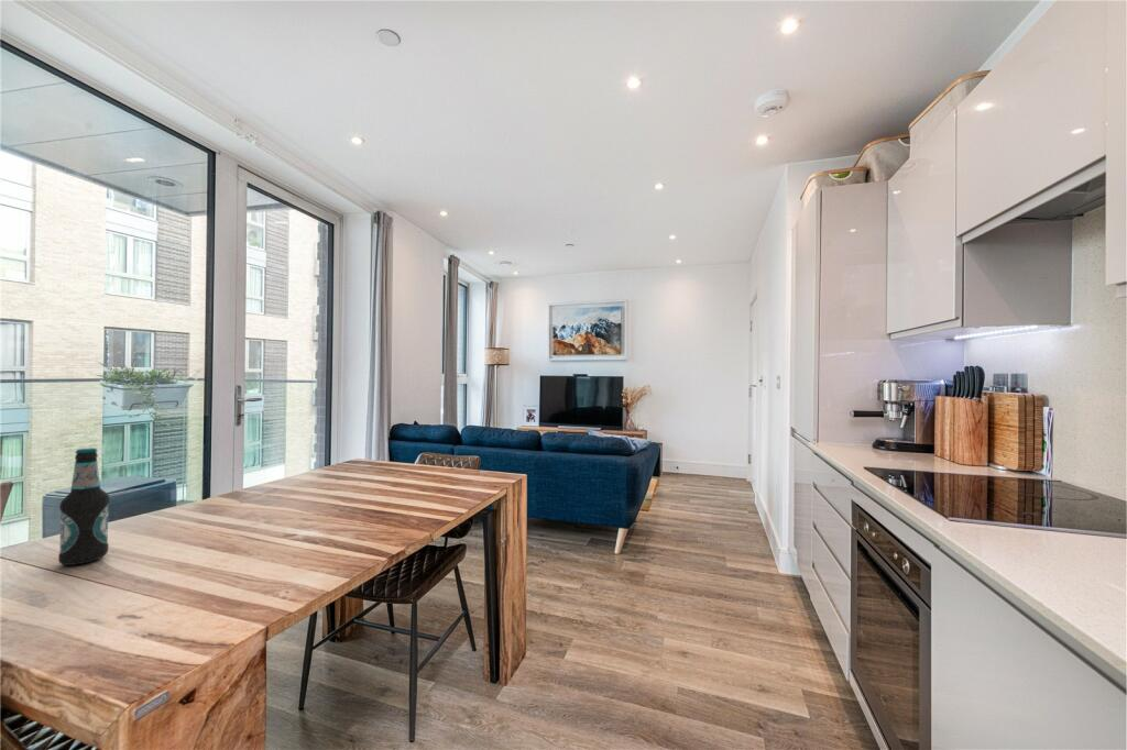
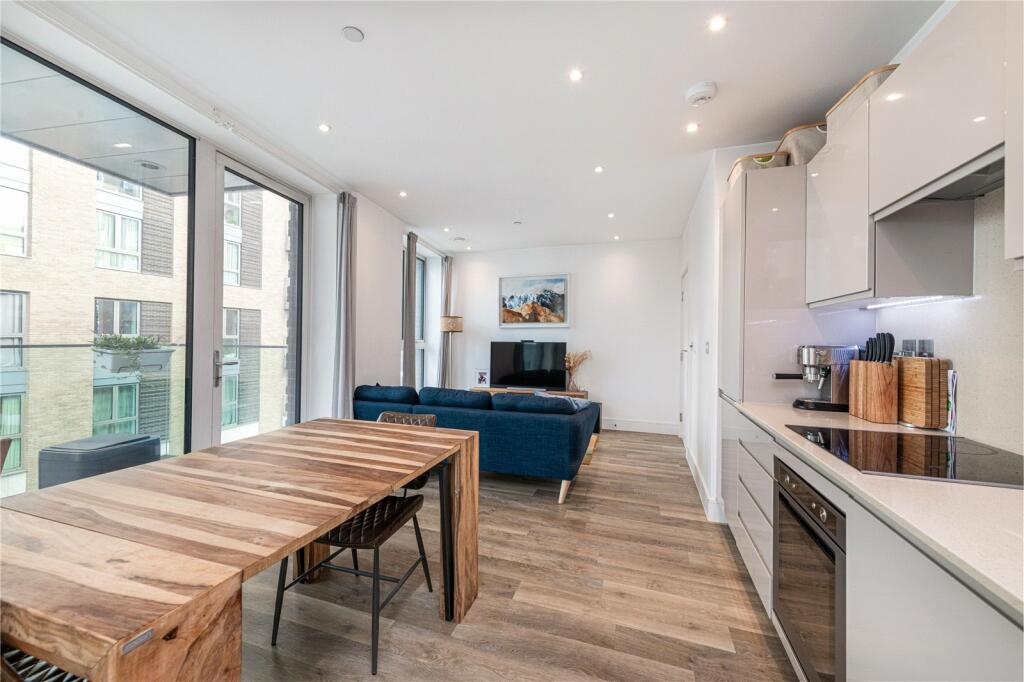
- bottle (85, 504)
